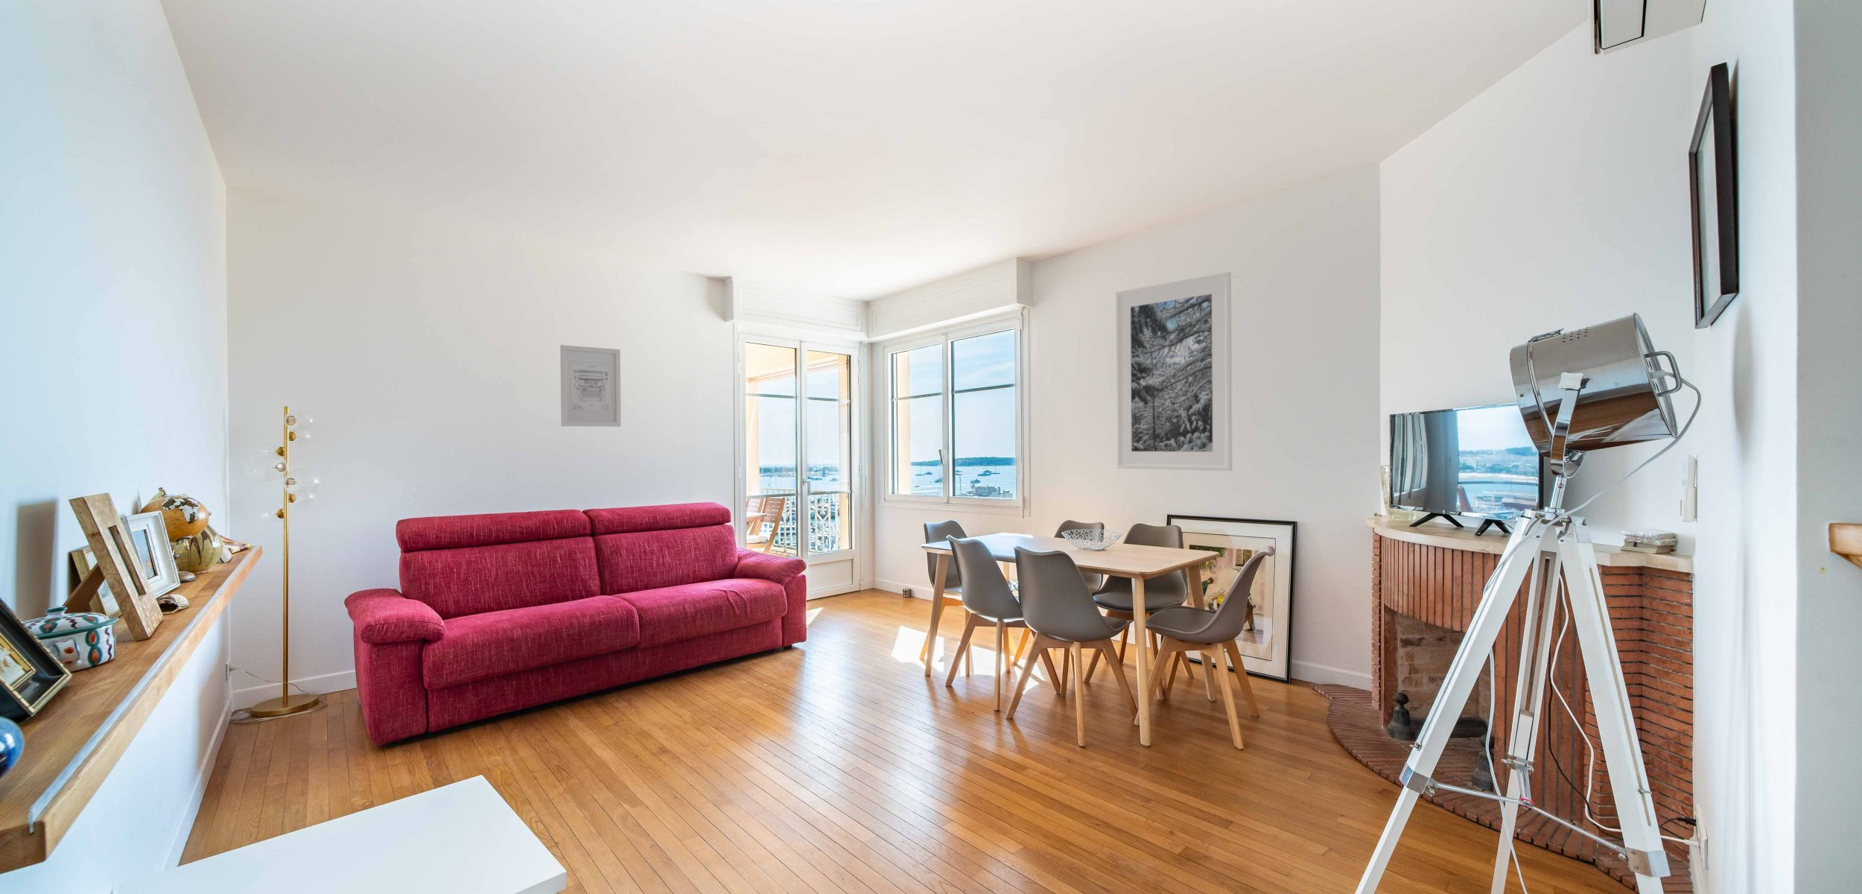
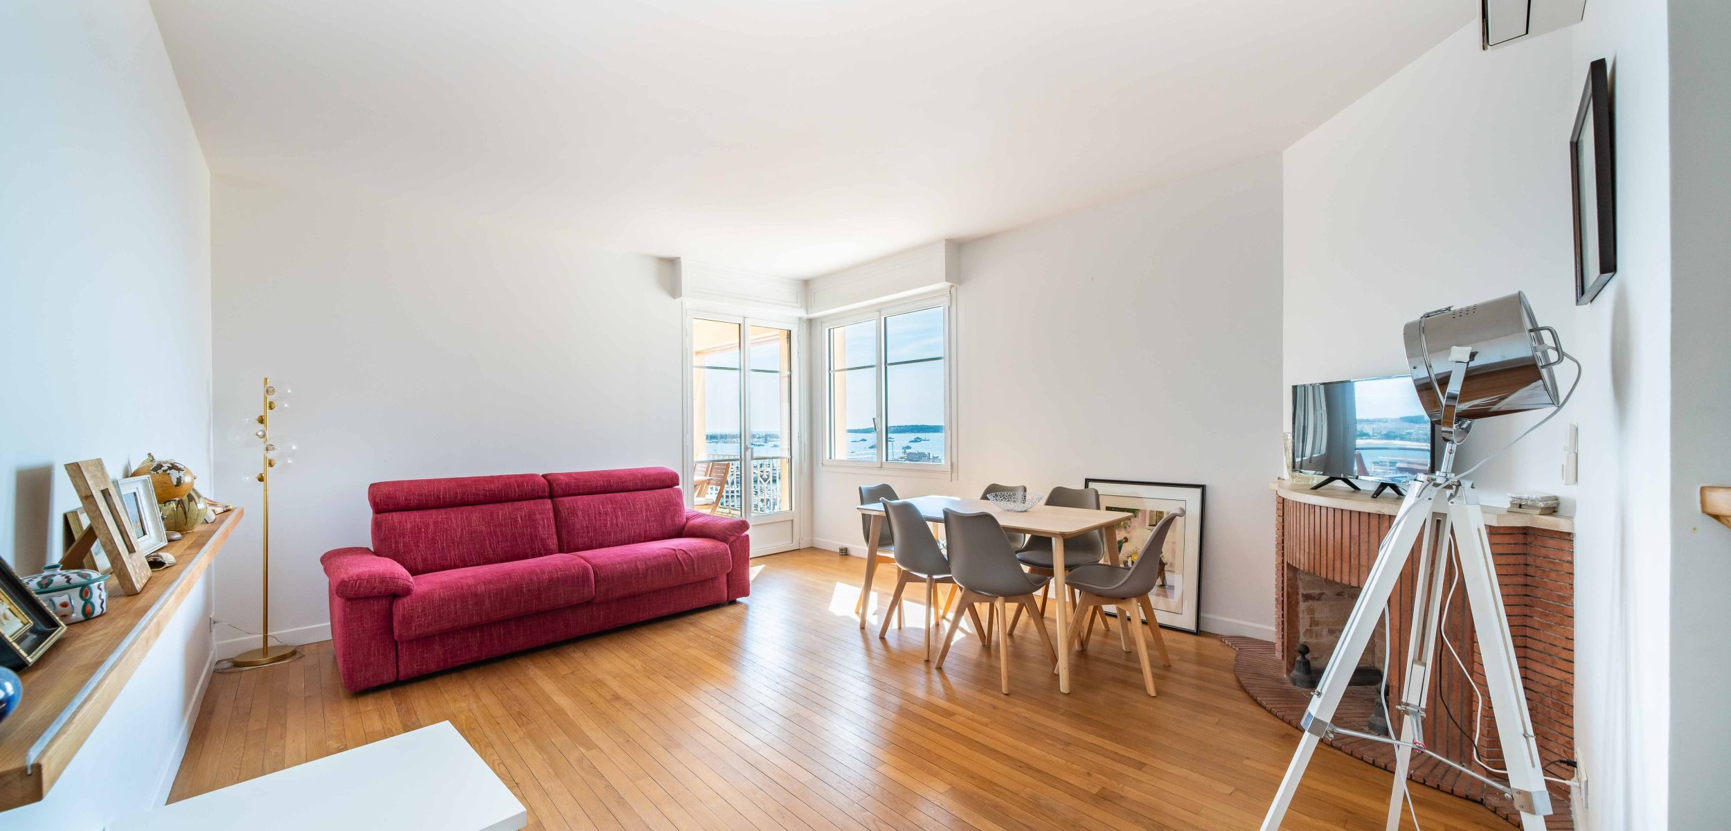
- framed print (1170, 375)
- wall art (591, 387)
